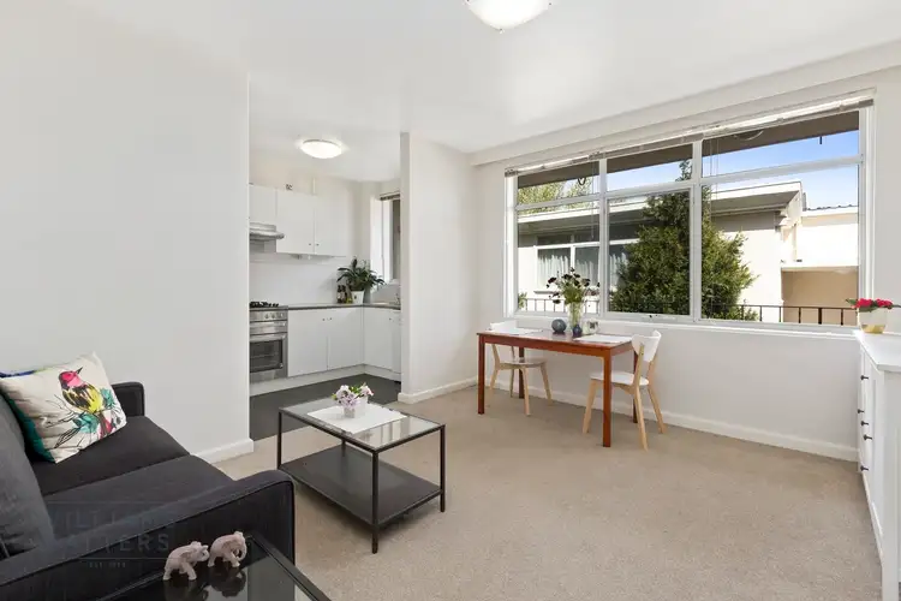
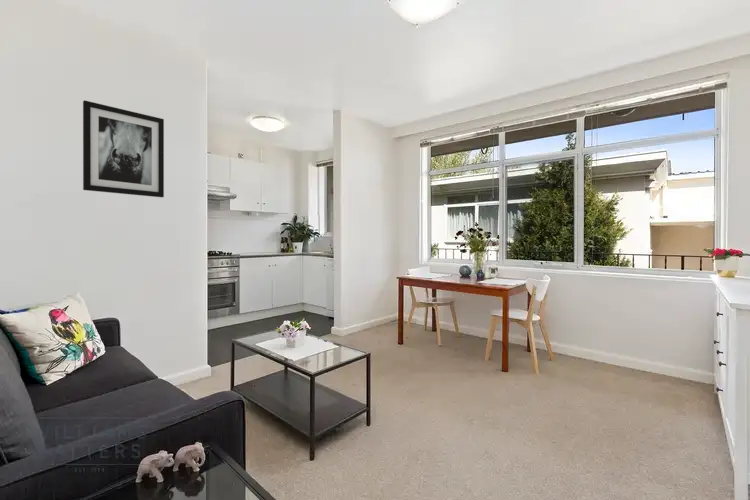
+ wall art (126, 152)
